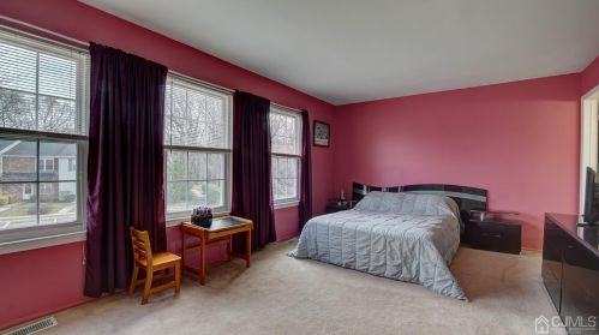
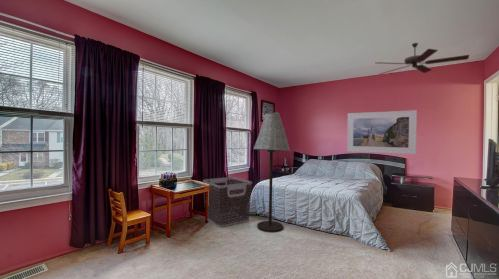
+ floor lamp (271, 169)
+ clothes hamper (226, 199)
+ ceiling fan (418, 55)
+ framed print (379, 132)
